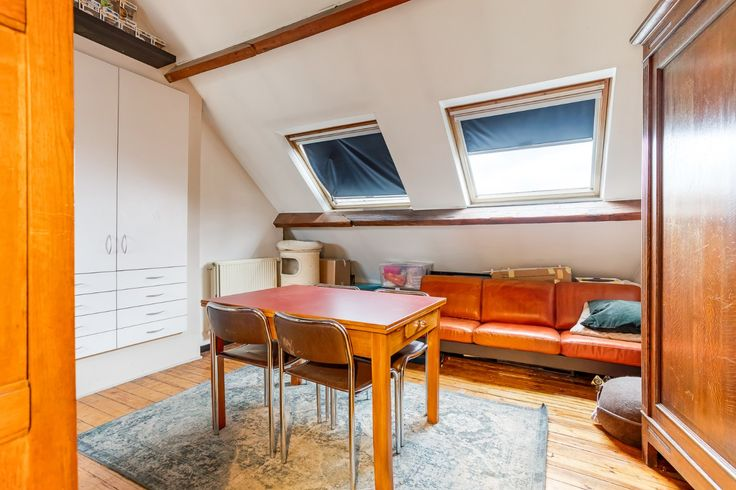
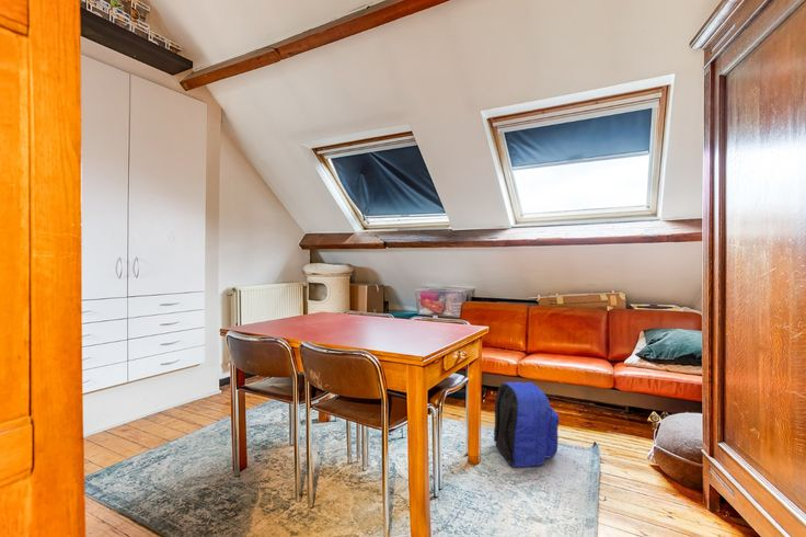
+ backpack (525, 418)
